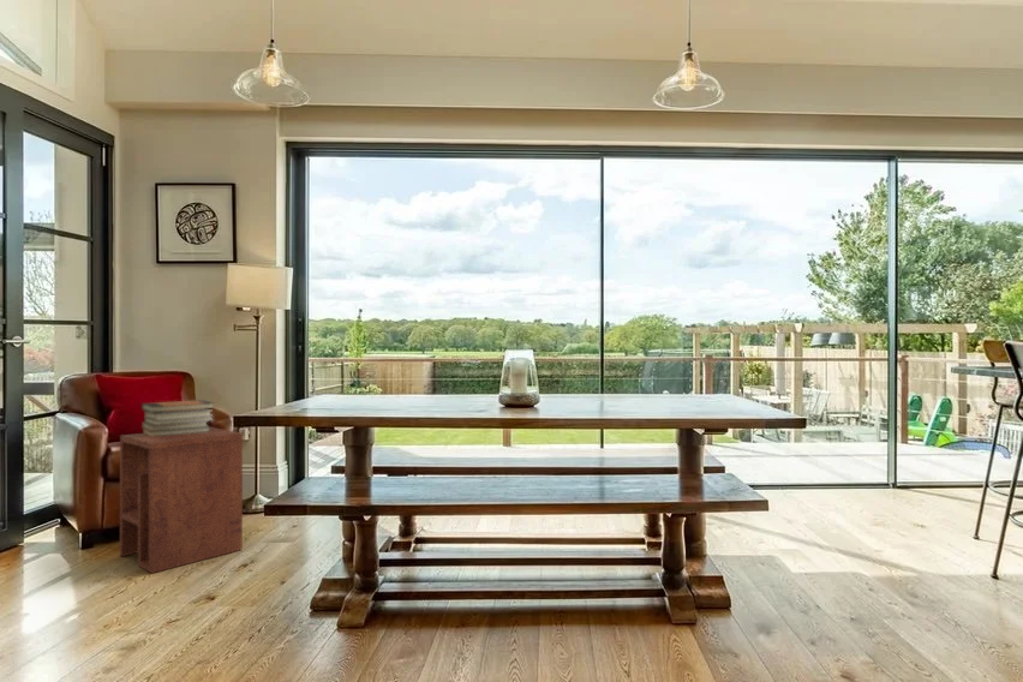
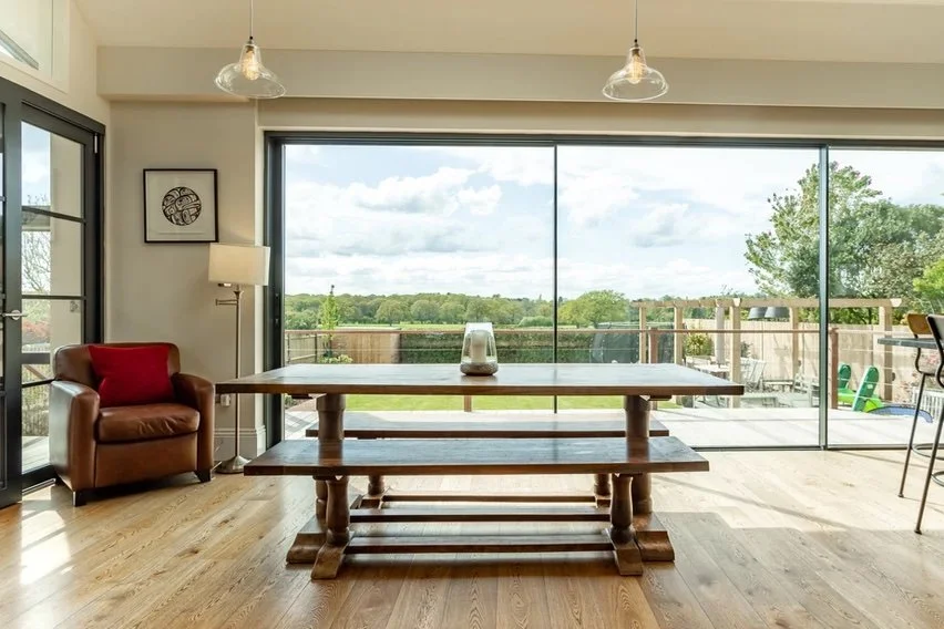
- book stack (178, 417)
- side table (181, 492)
